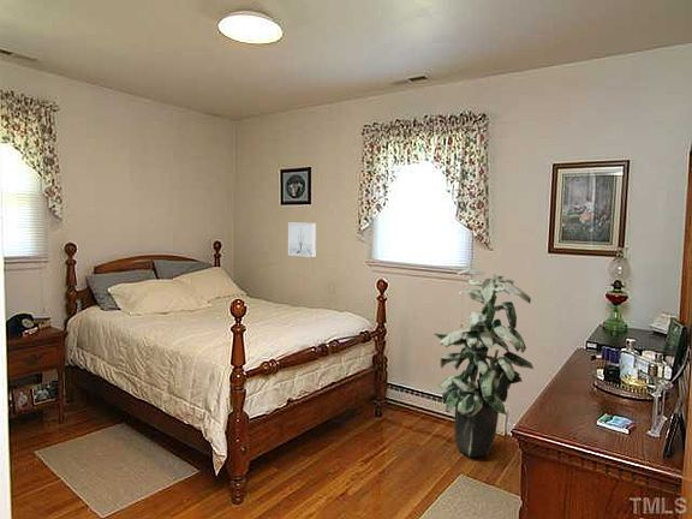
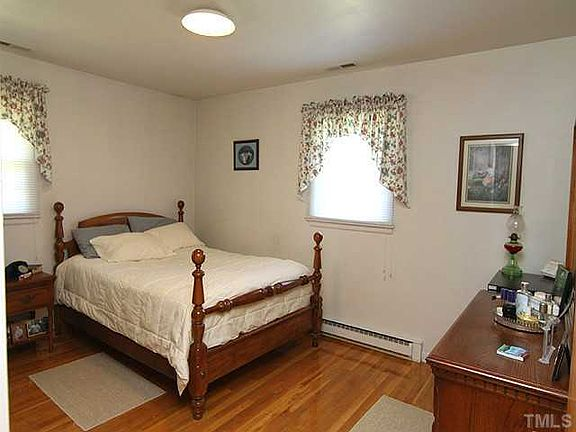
- indoor plant (478, 359)
- wall art (302, 239)
